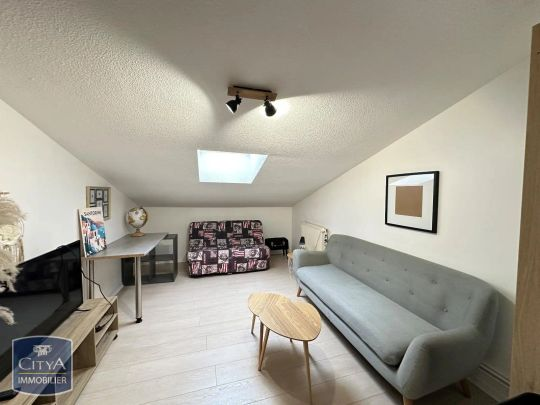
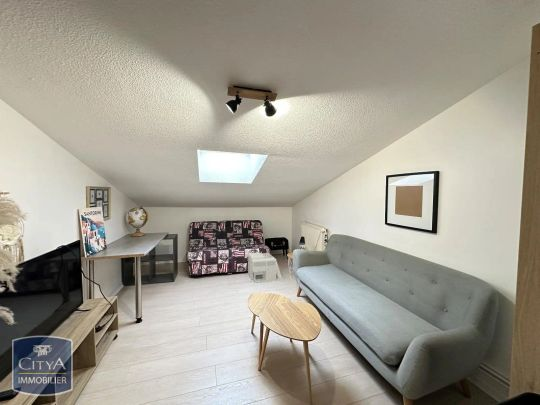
+ architectural model (265, 266)
